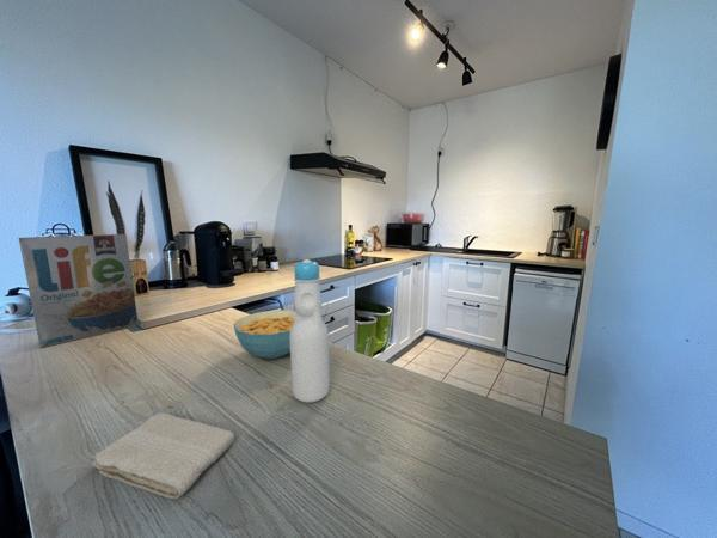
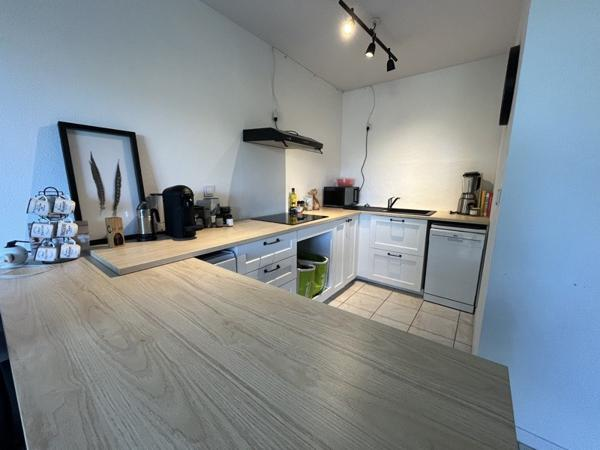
- cereal box (84, 286)
- washcloth (166, 447)
- bottle (308, 329)
- cereal bowl (272, 337)
